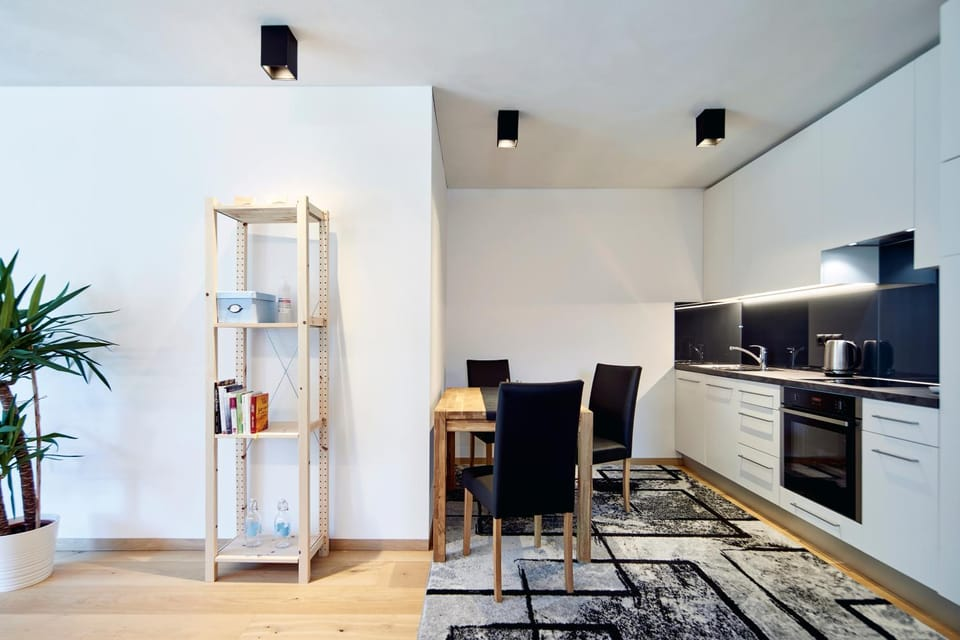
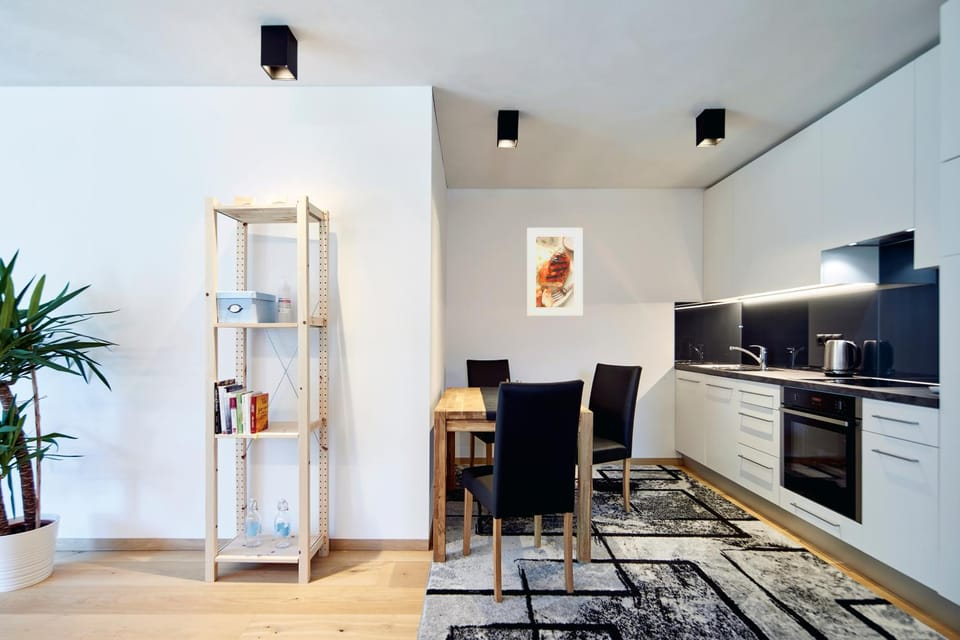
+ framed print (554, 271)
